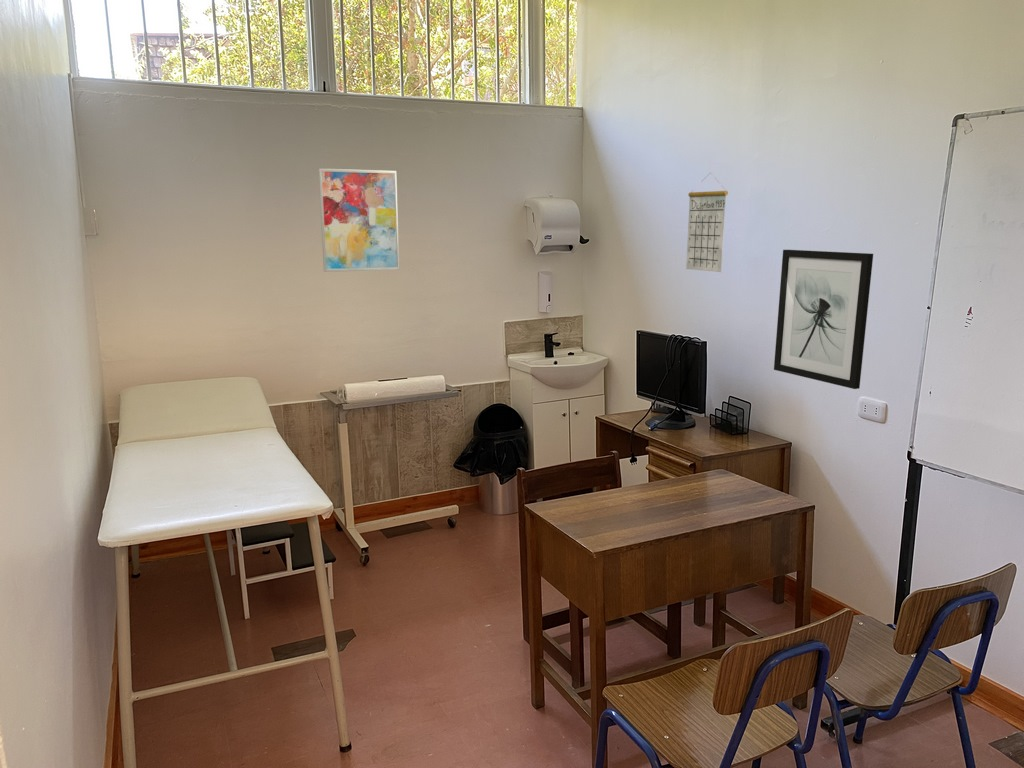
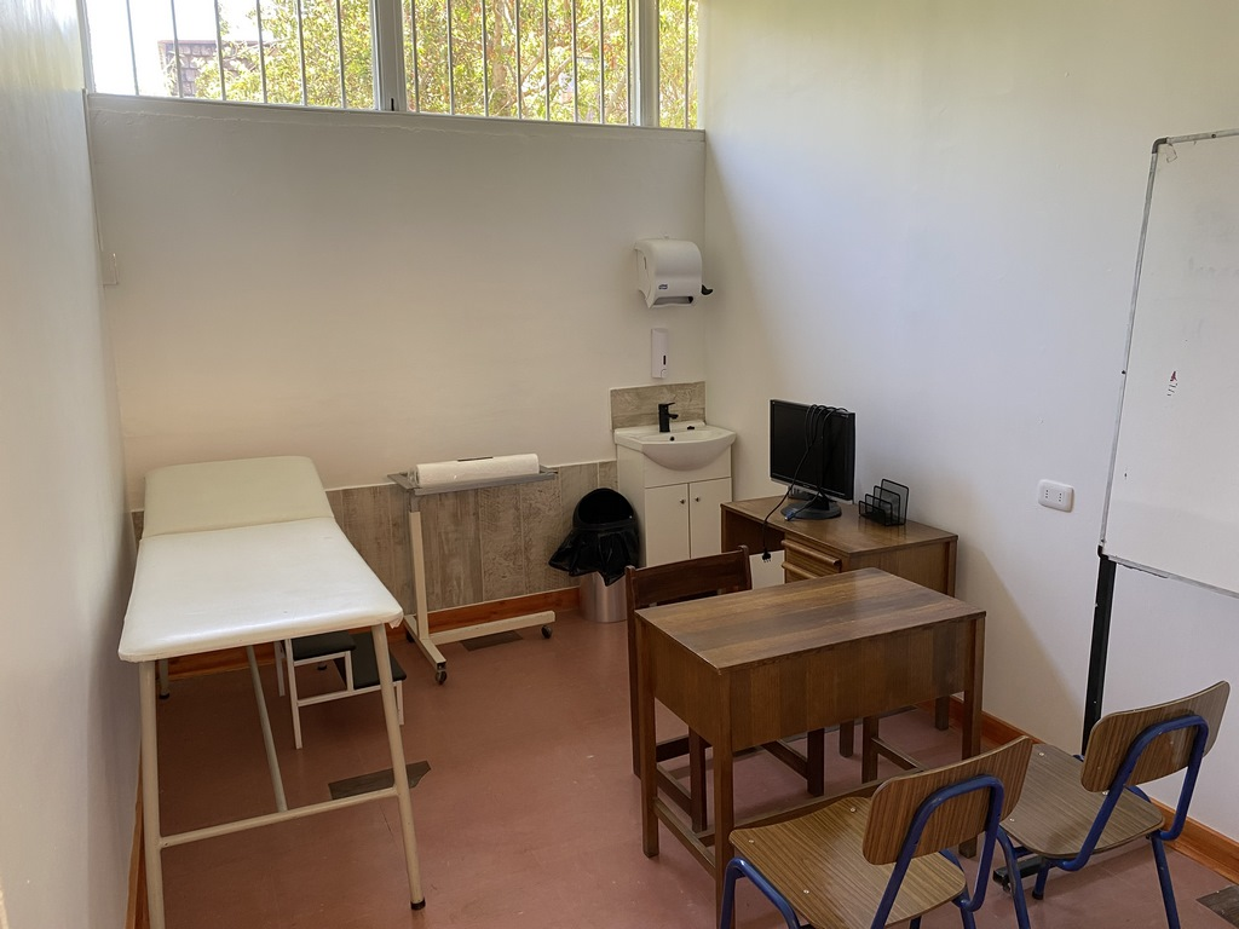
- wall art (819, 316)
- calendar (706, 222)
- wall art (360, 221)
